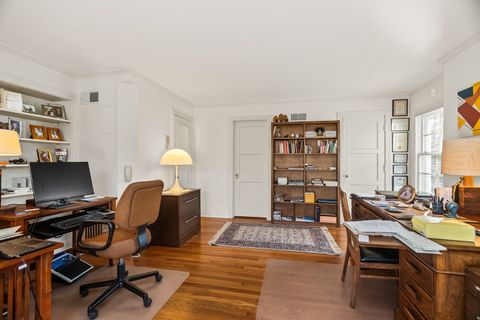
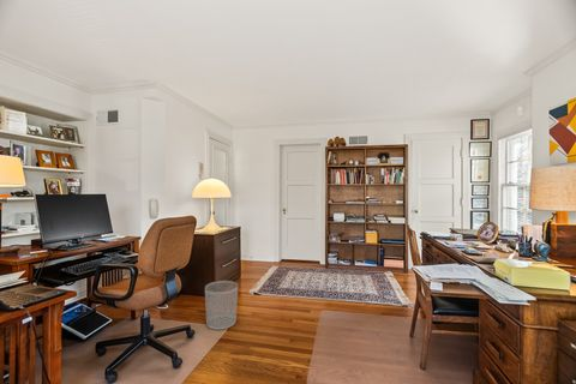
+ waste bin (221, 304)
